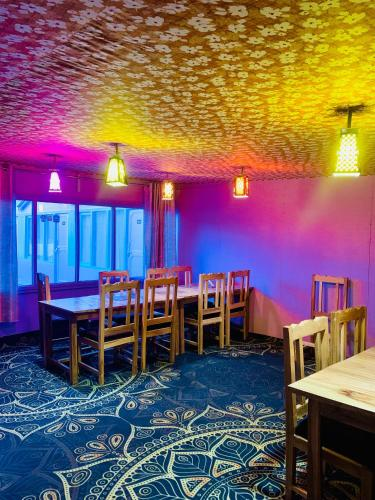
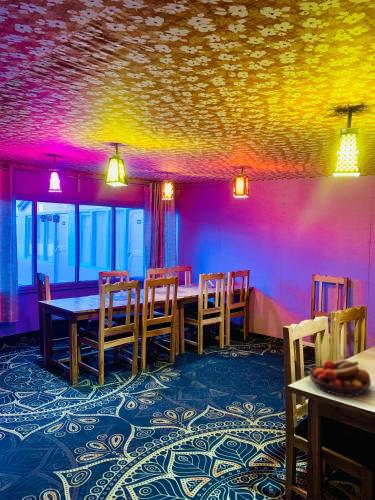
+ fruit bowl (338, 373)
